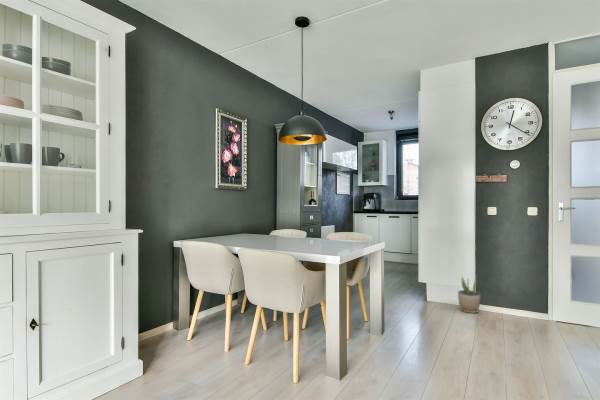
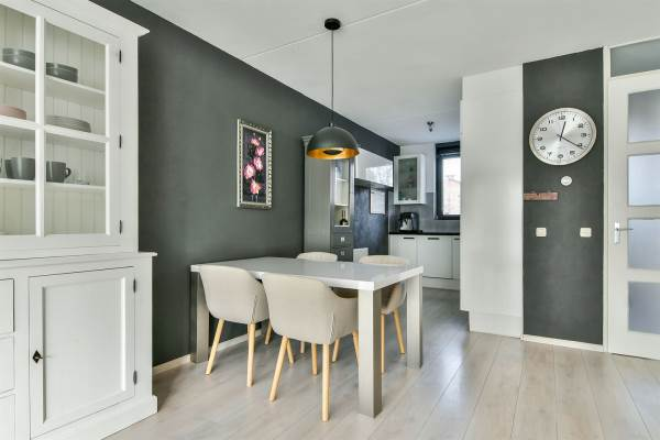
- potted plant (468, 291)
